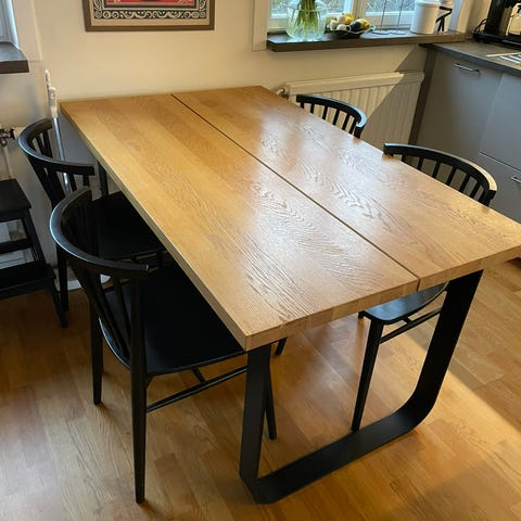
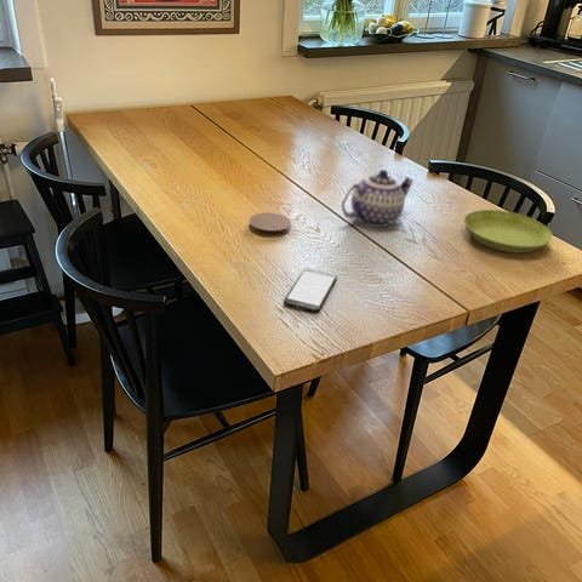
+ teapot (377, 195)
+ coaster (269, 223)
+ smartphone (310, 289)
+ saucer (506, 232)
